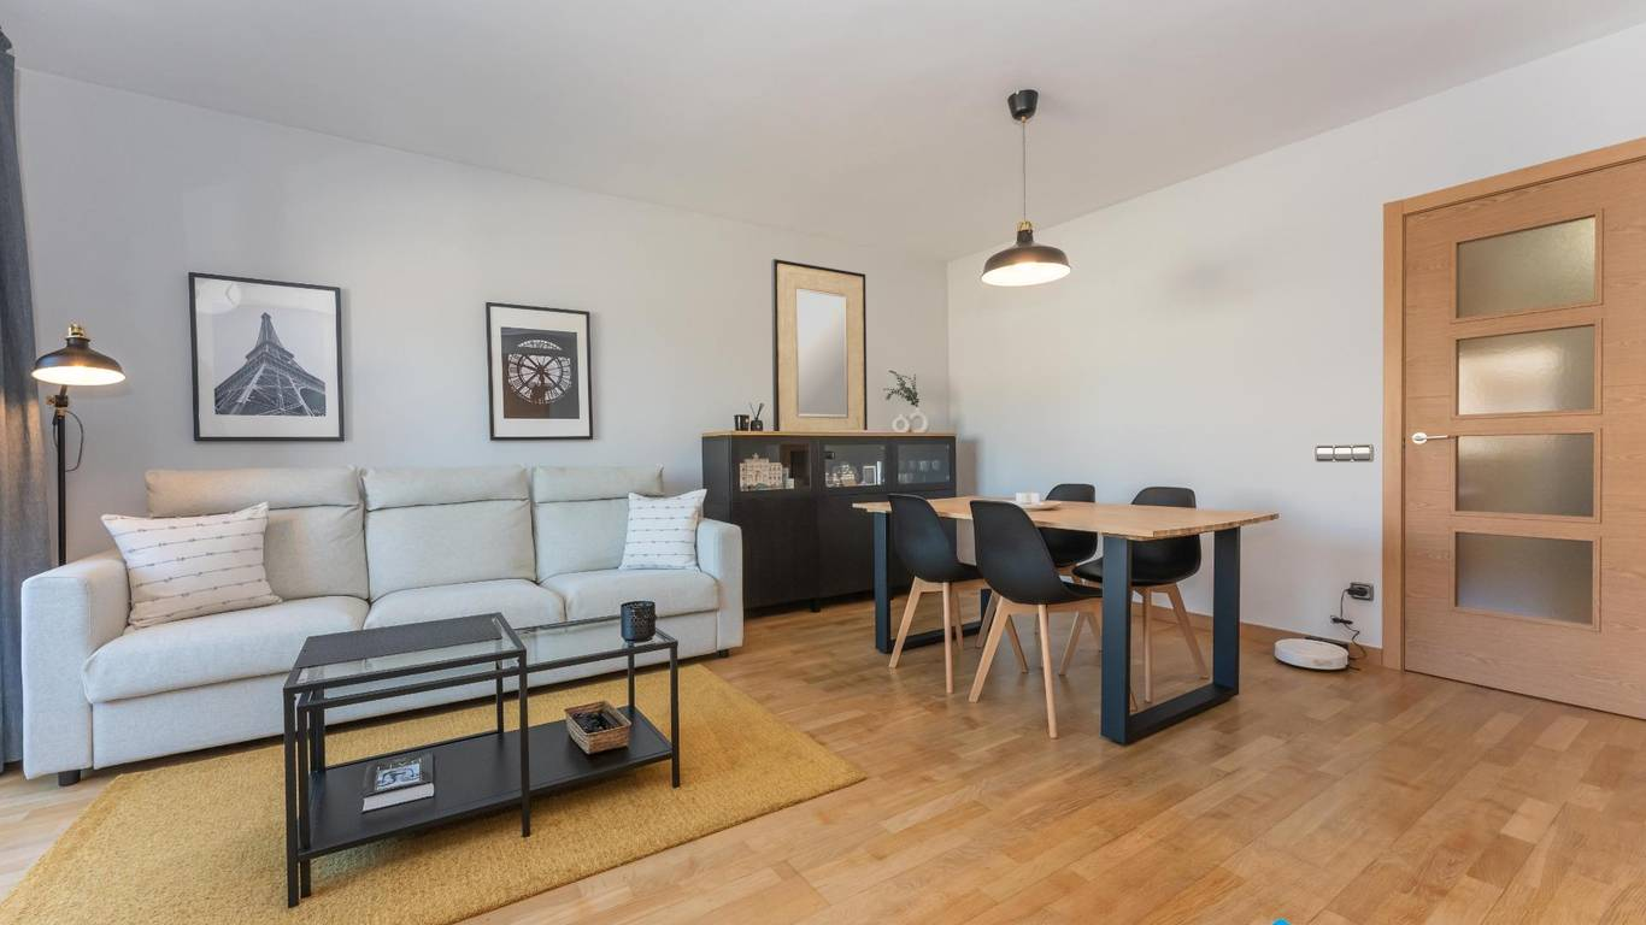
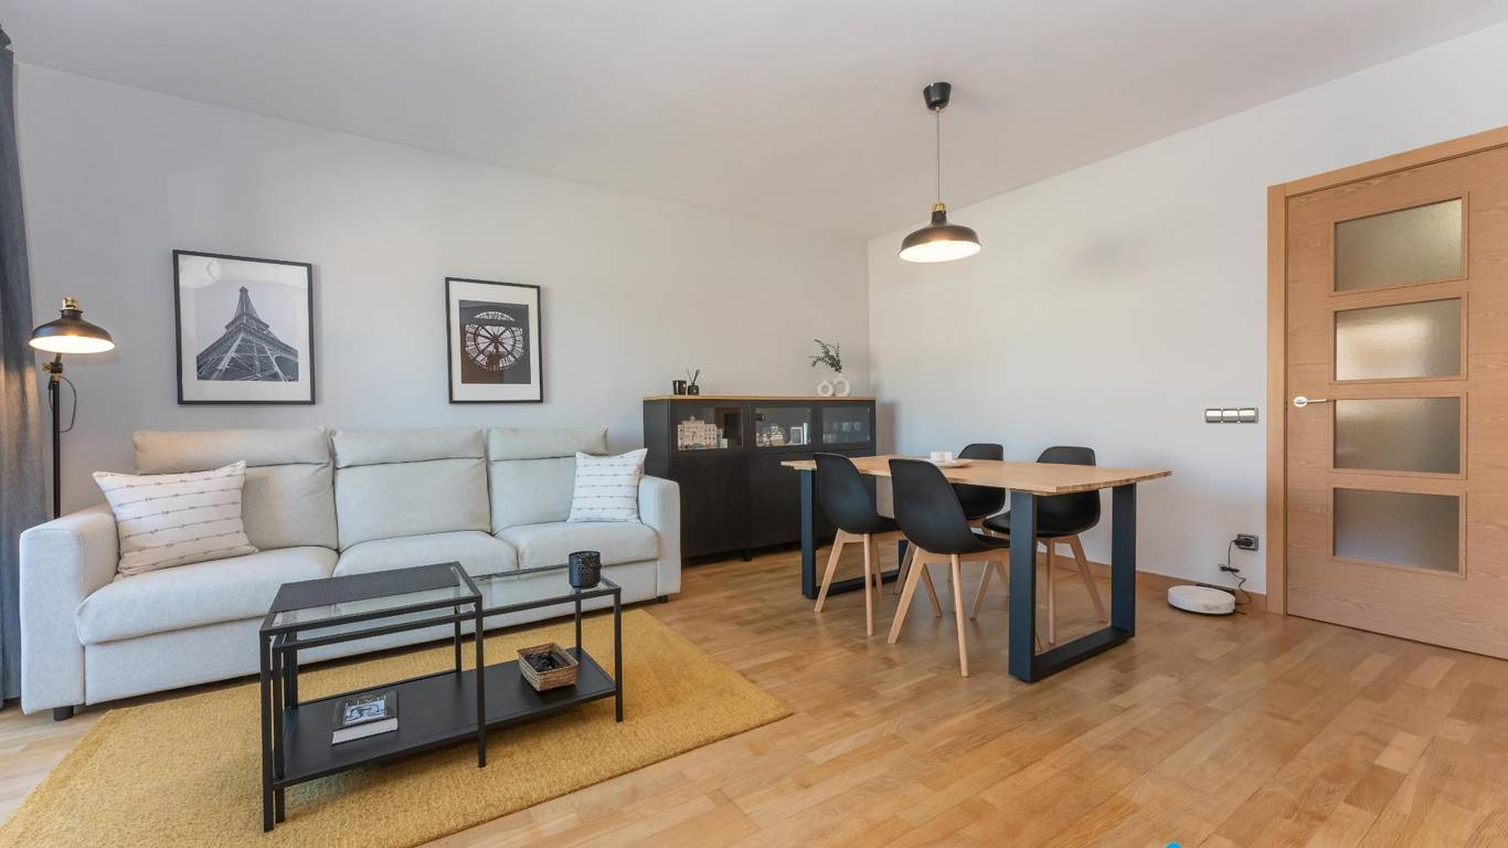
- home mirror (821, 354)
